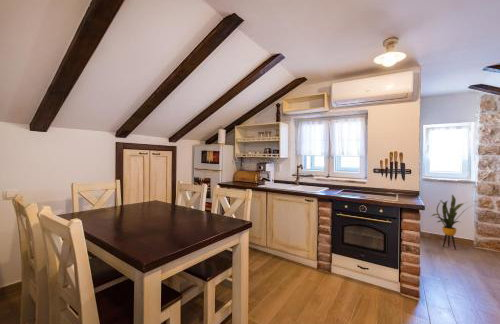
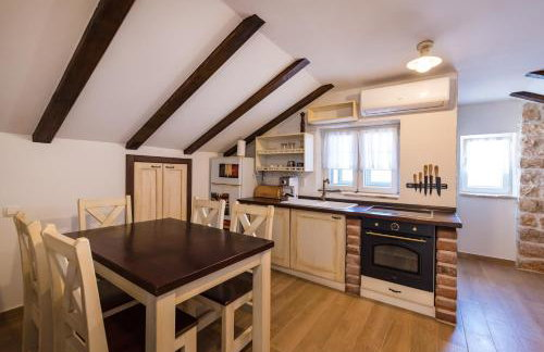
- house plant (452, 222)
